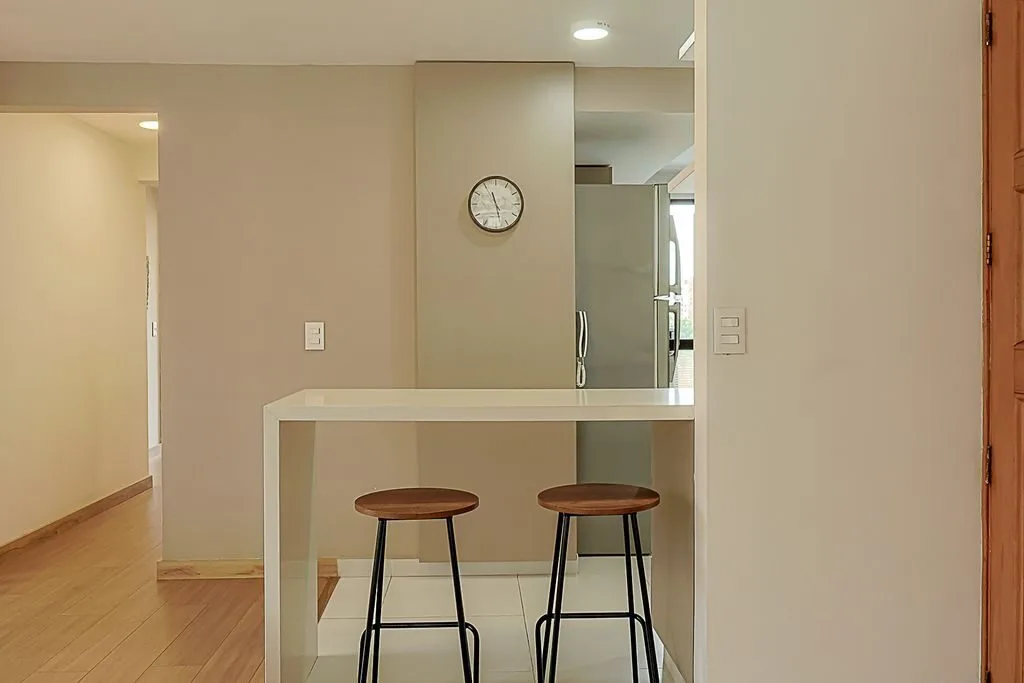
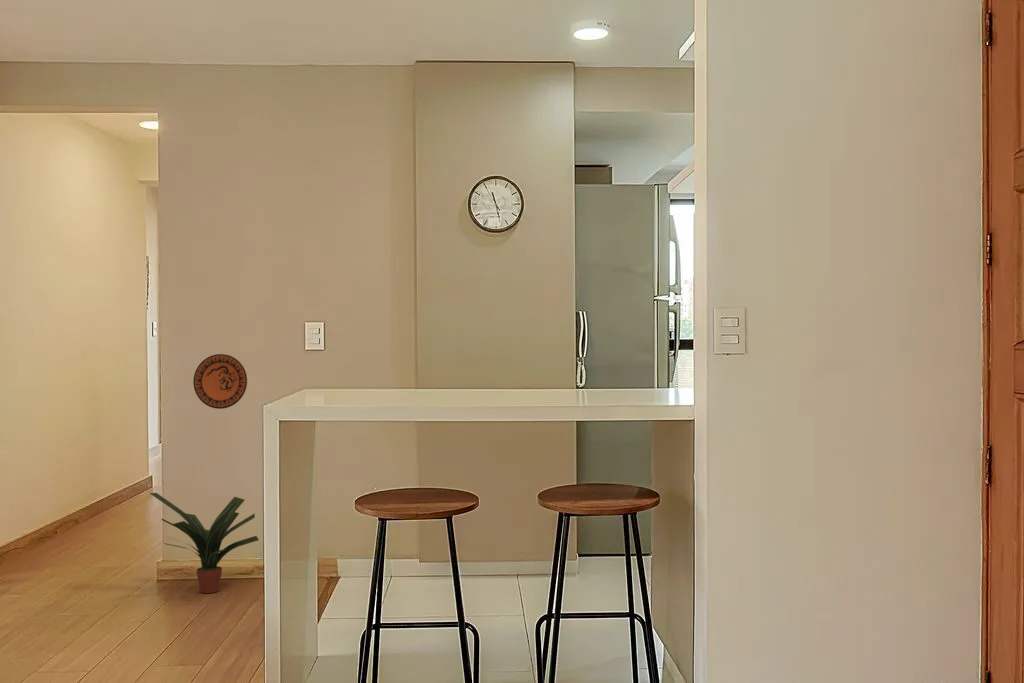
+ decorative plate (220, 381)
+ potted plant (203, 540)
